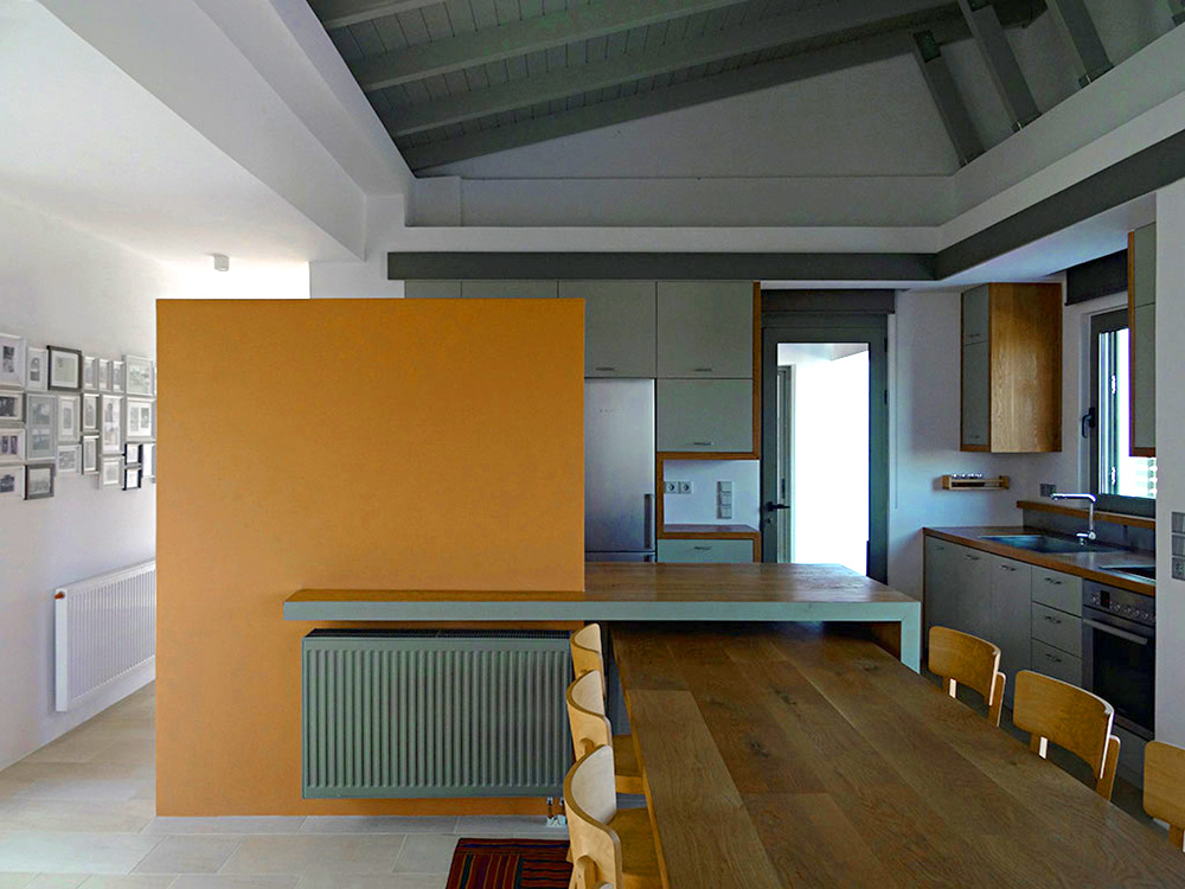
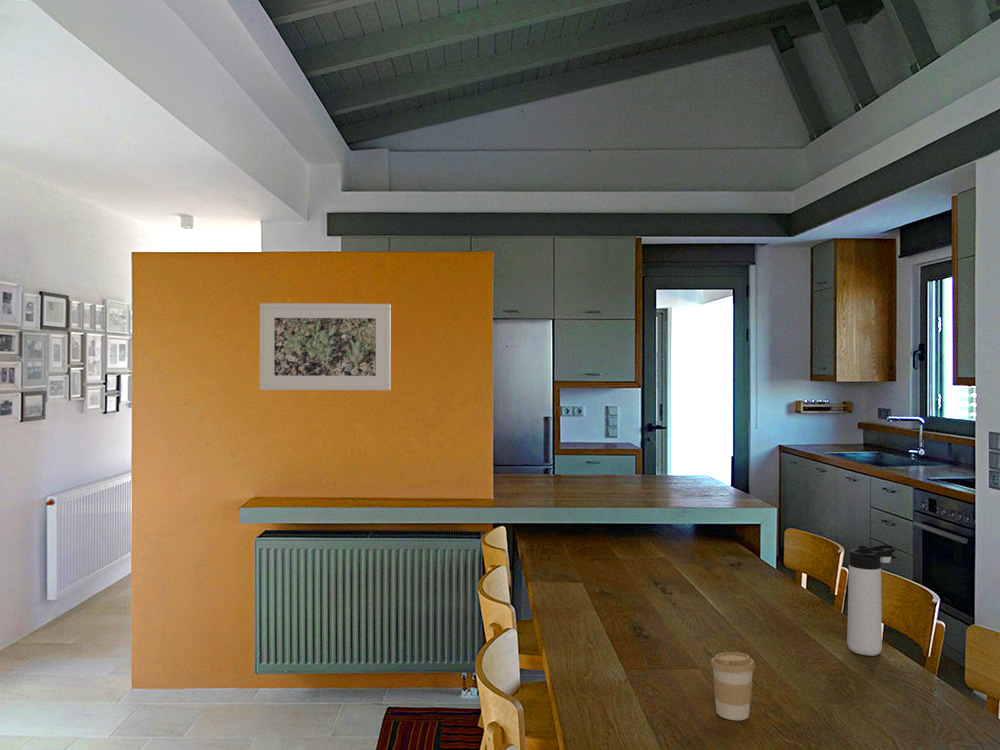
+ coffee cup (732, 683)
+ thermos bottle (871, 598)
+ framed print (325, 346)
